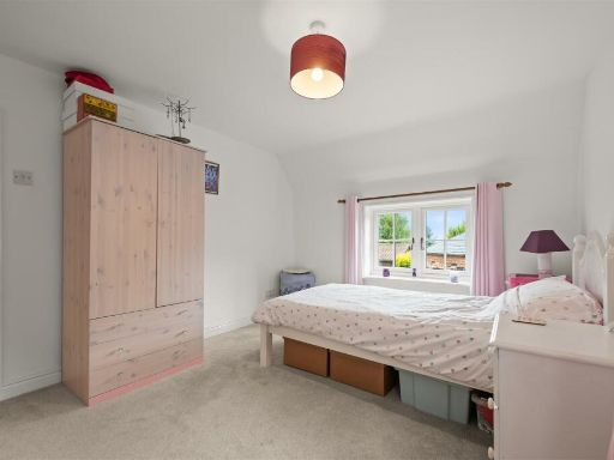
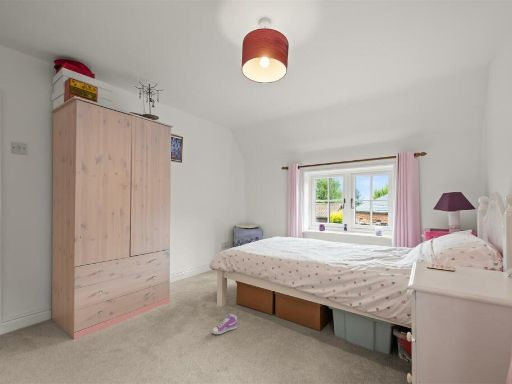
+ sneaker (224, 322)
